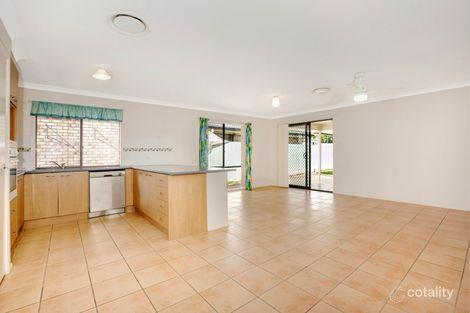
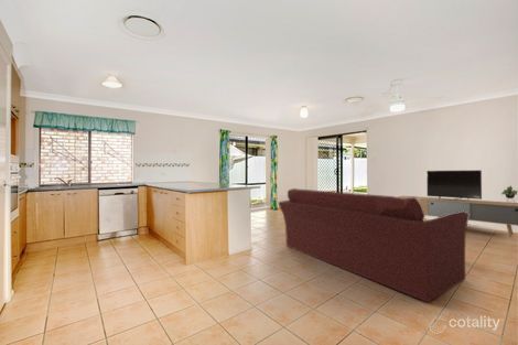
+ media console (452, 198)
+ sofa (355, 225)
